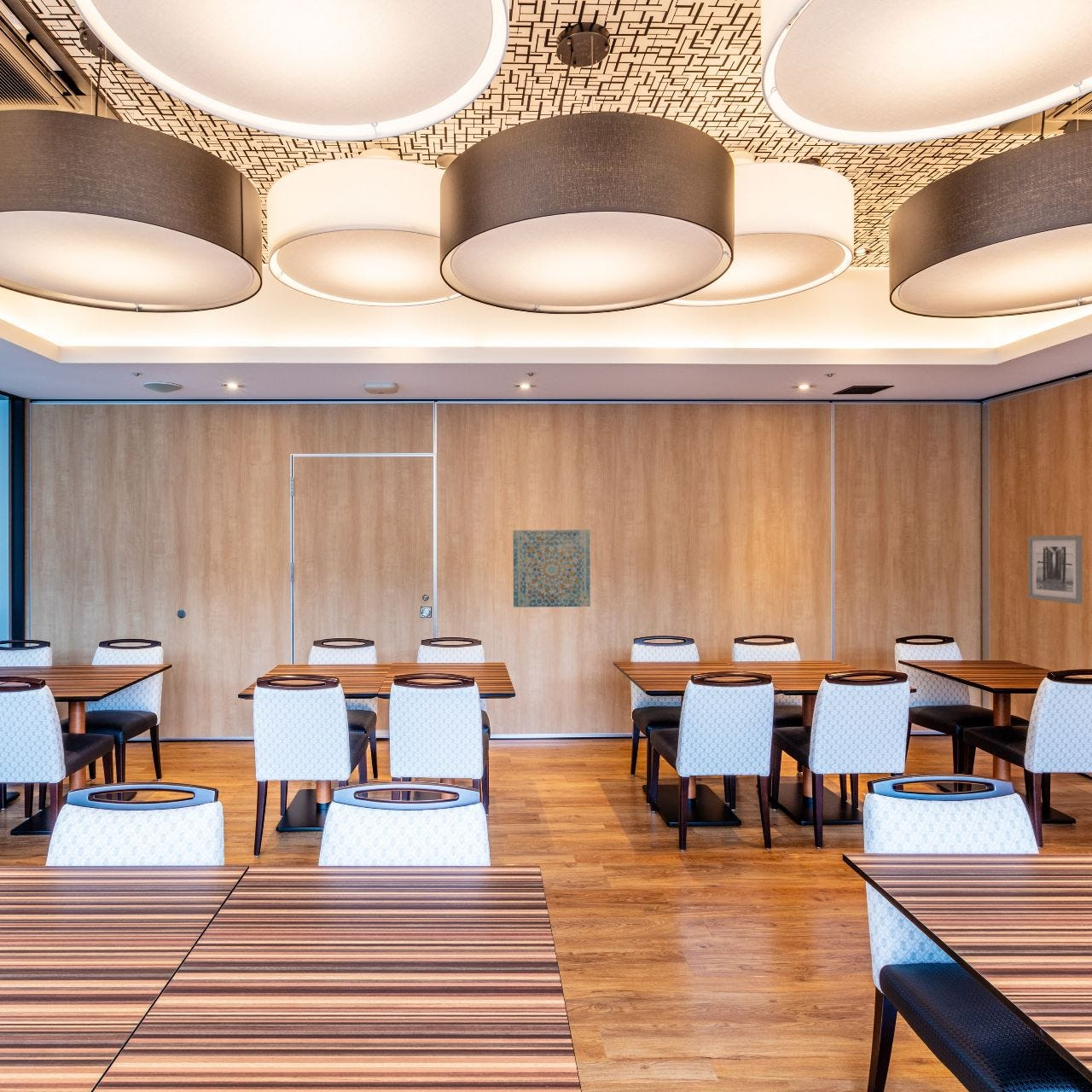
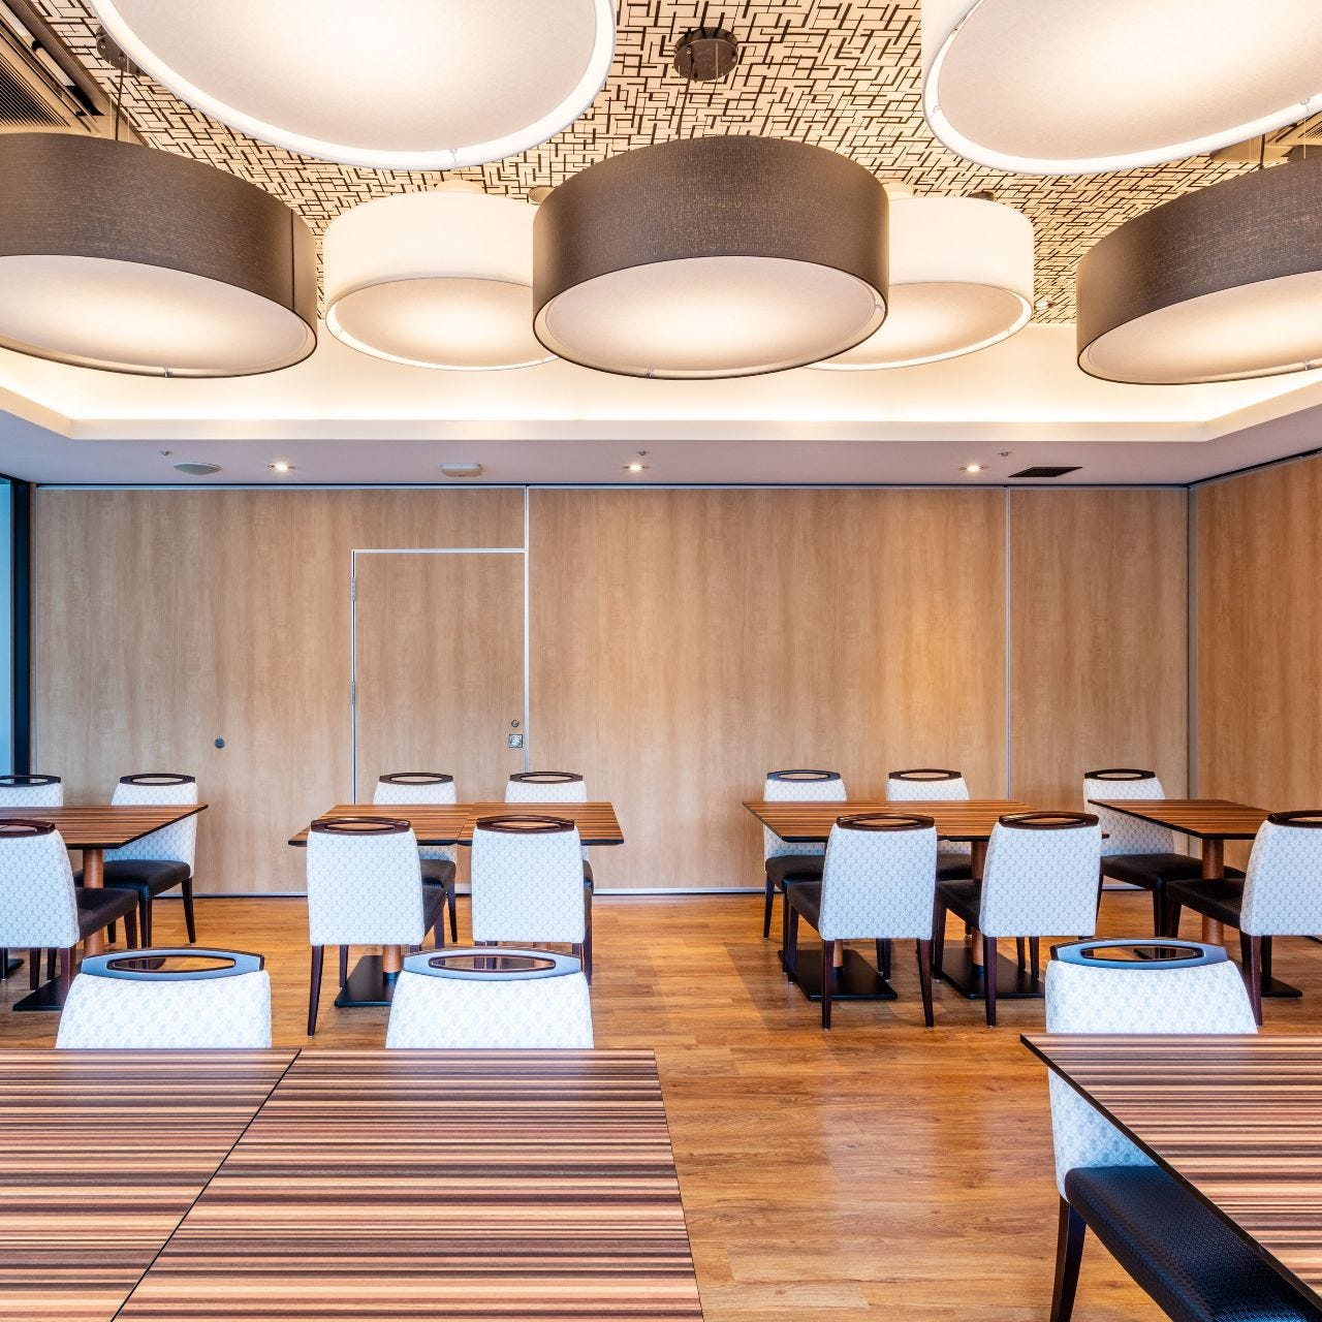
- wall art (551, 568)
- wall art (1054, 568)
